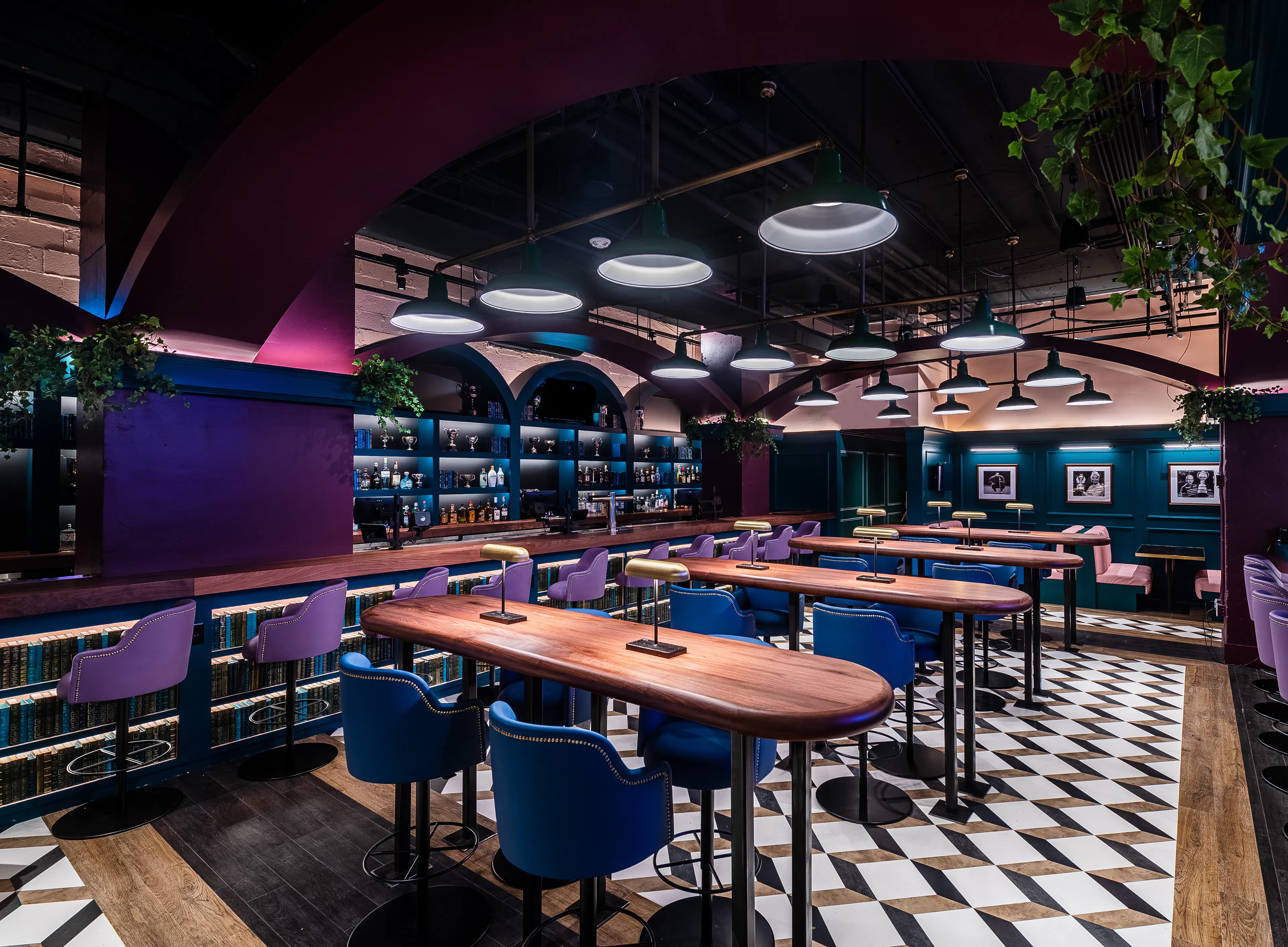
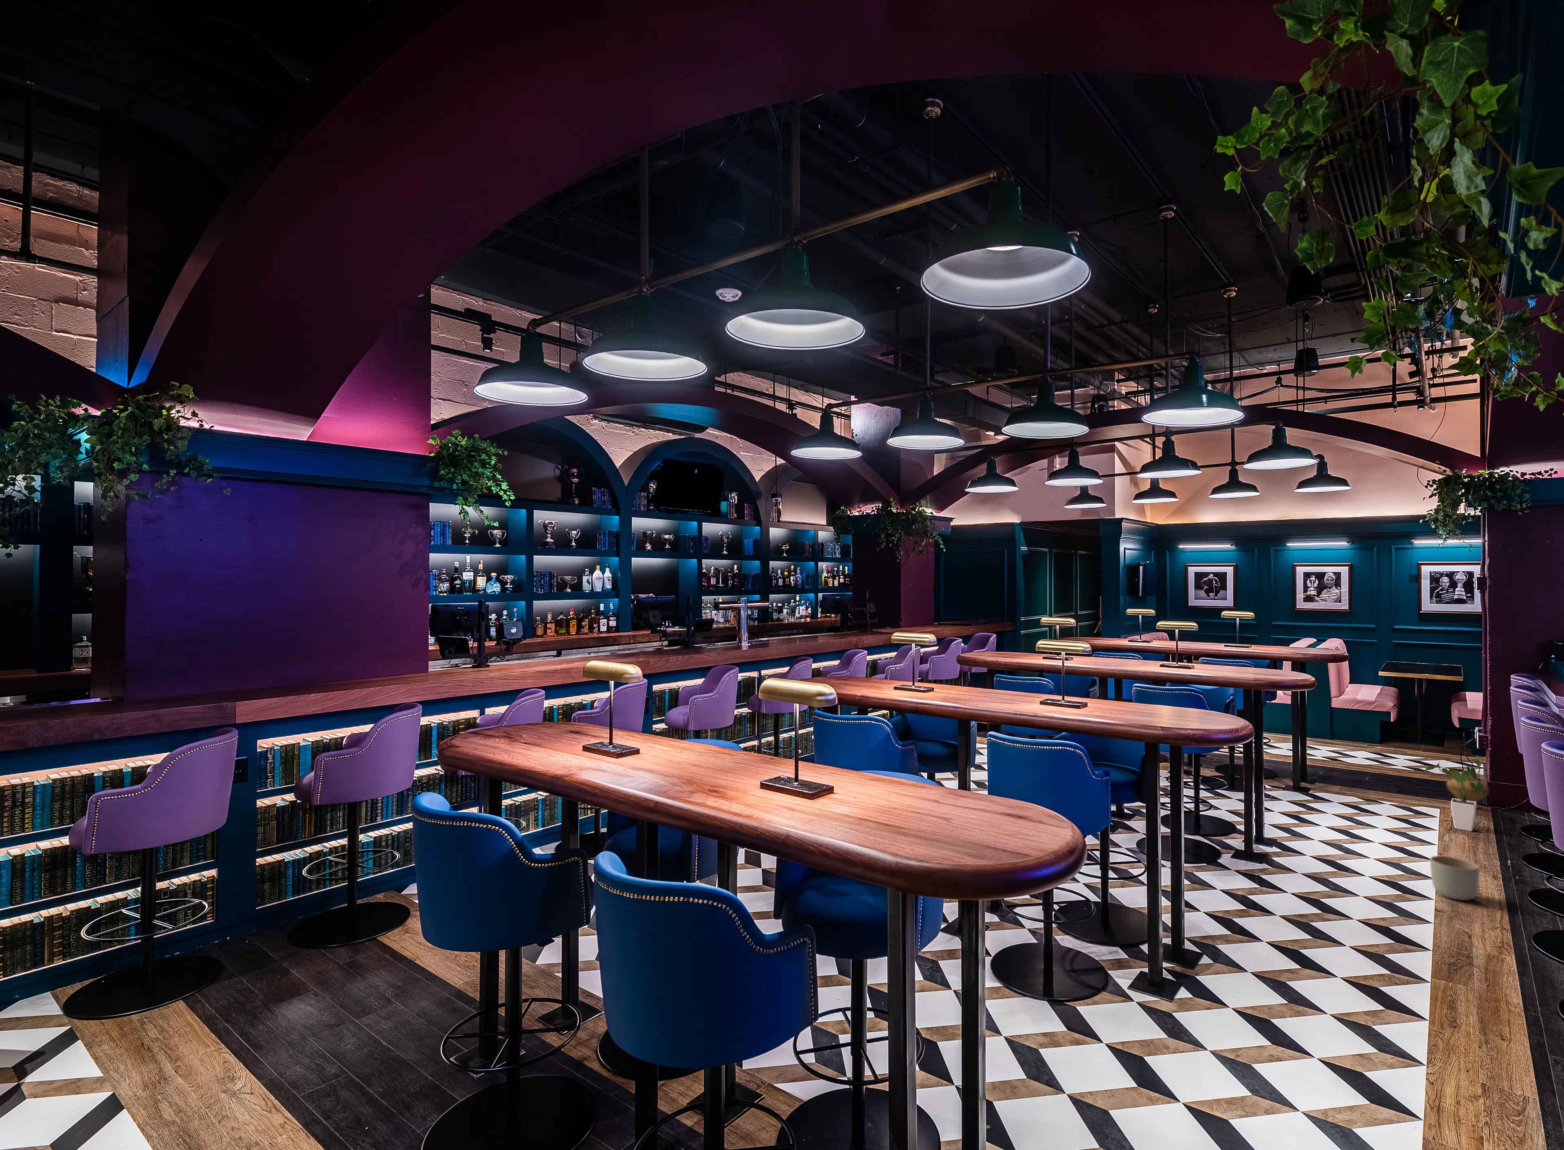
+ house plant (1458, 793)
+ planter (1455, 879)
+ ceramic jug (1468, 788)
